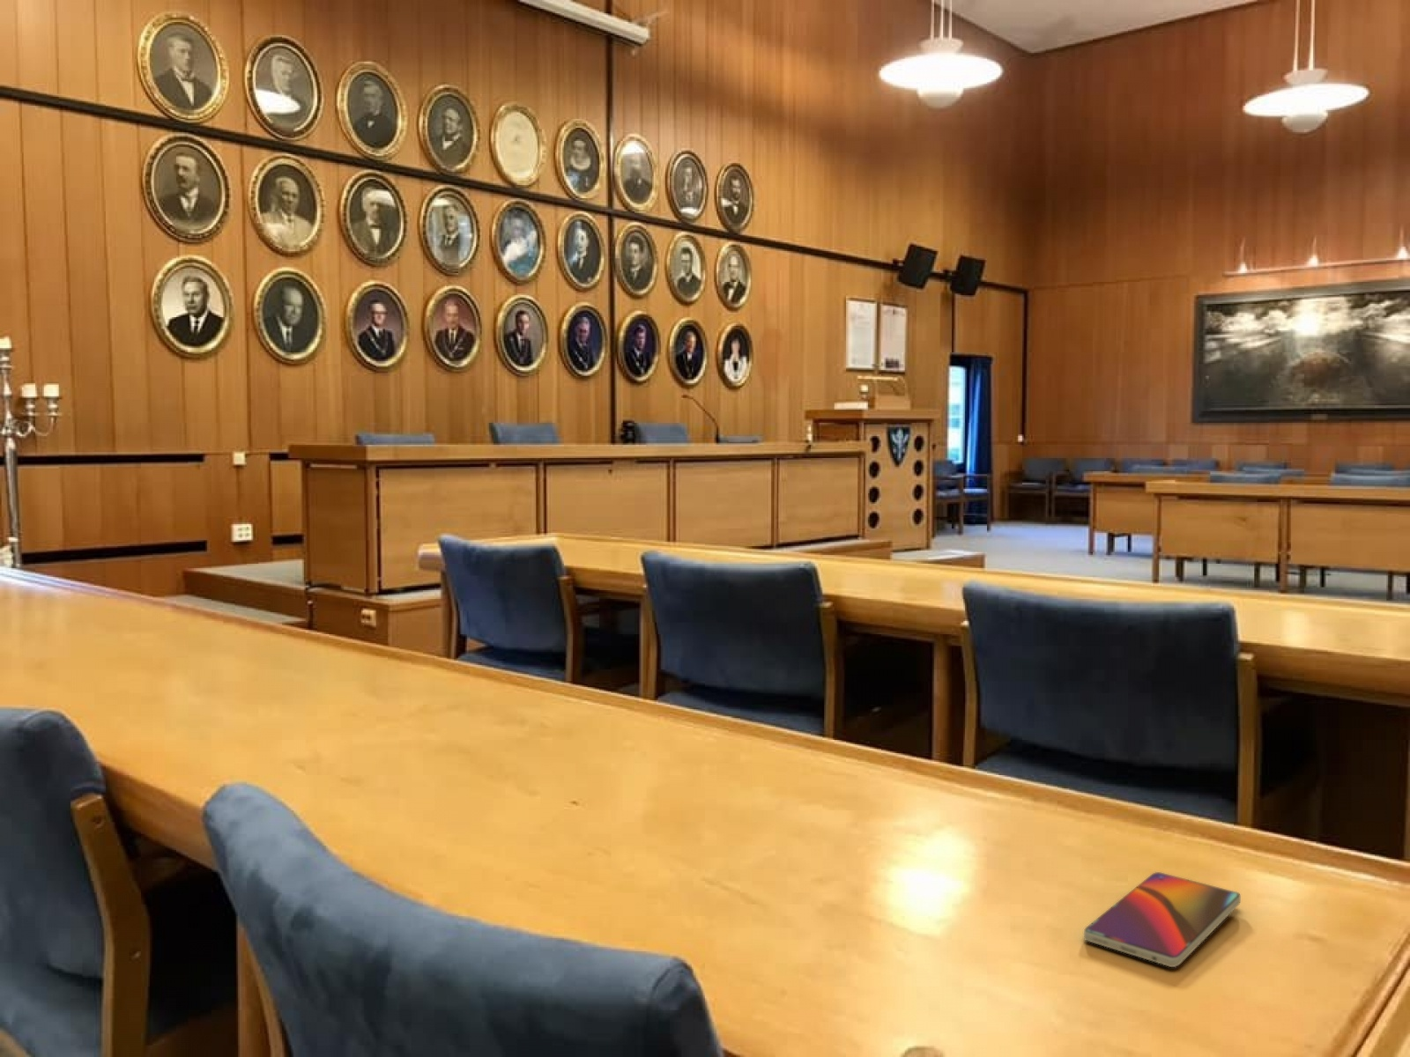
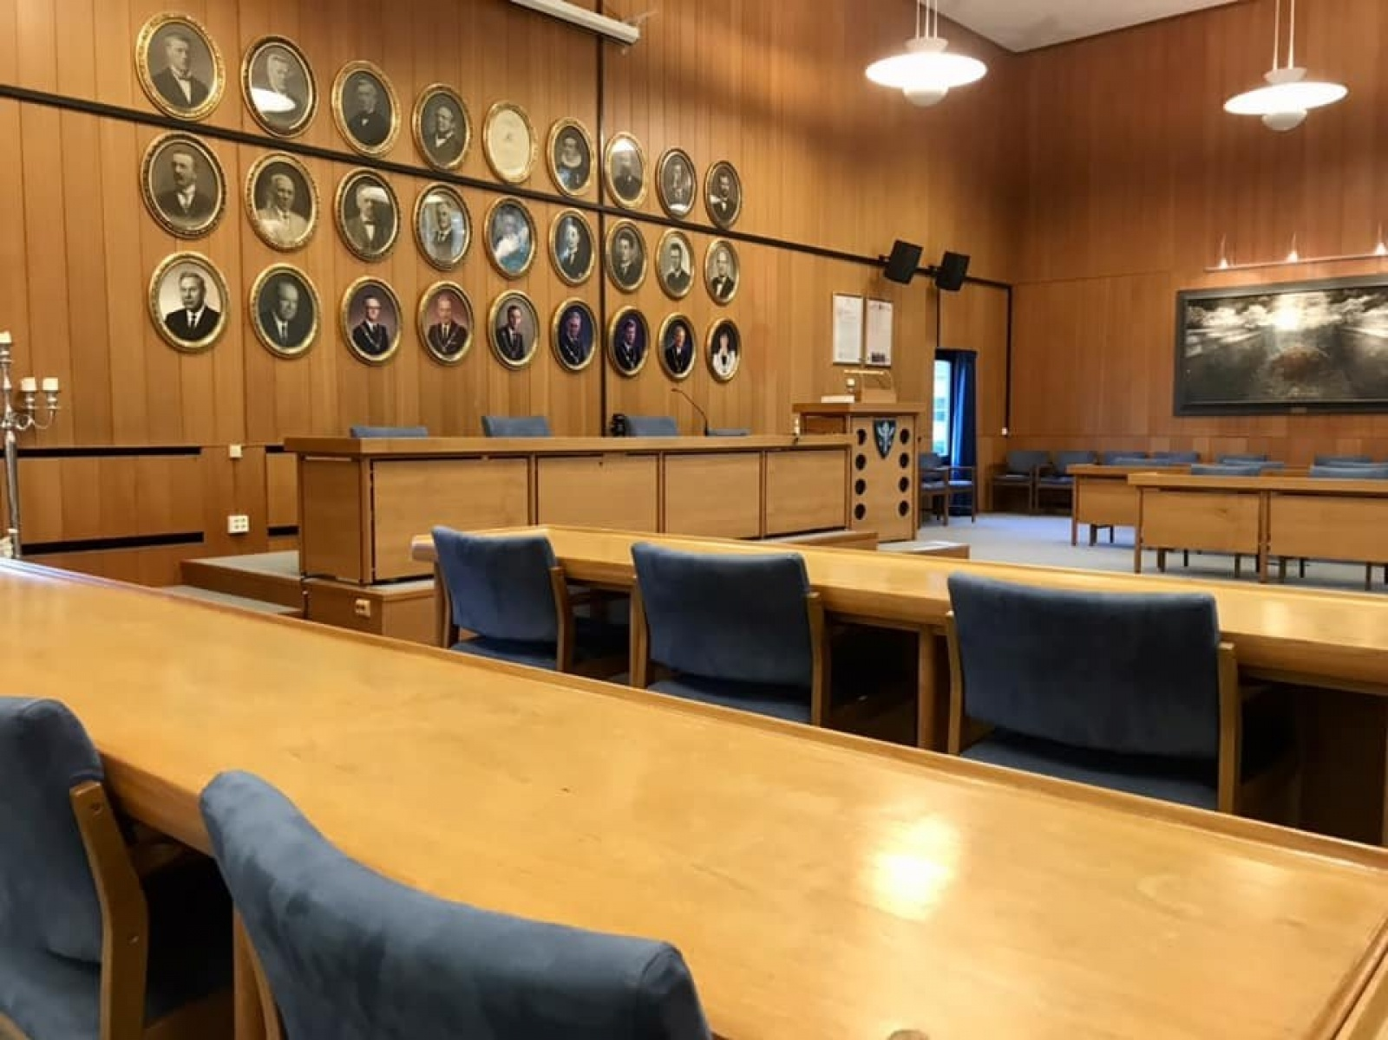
- smartphone (1165, 914)
